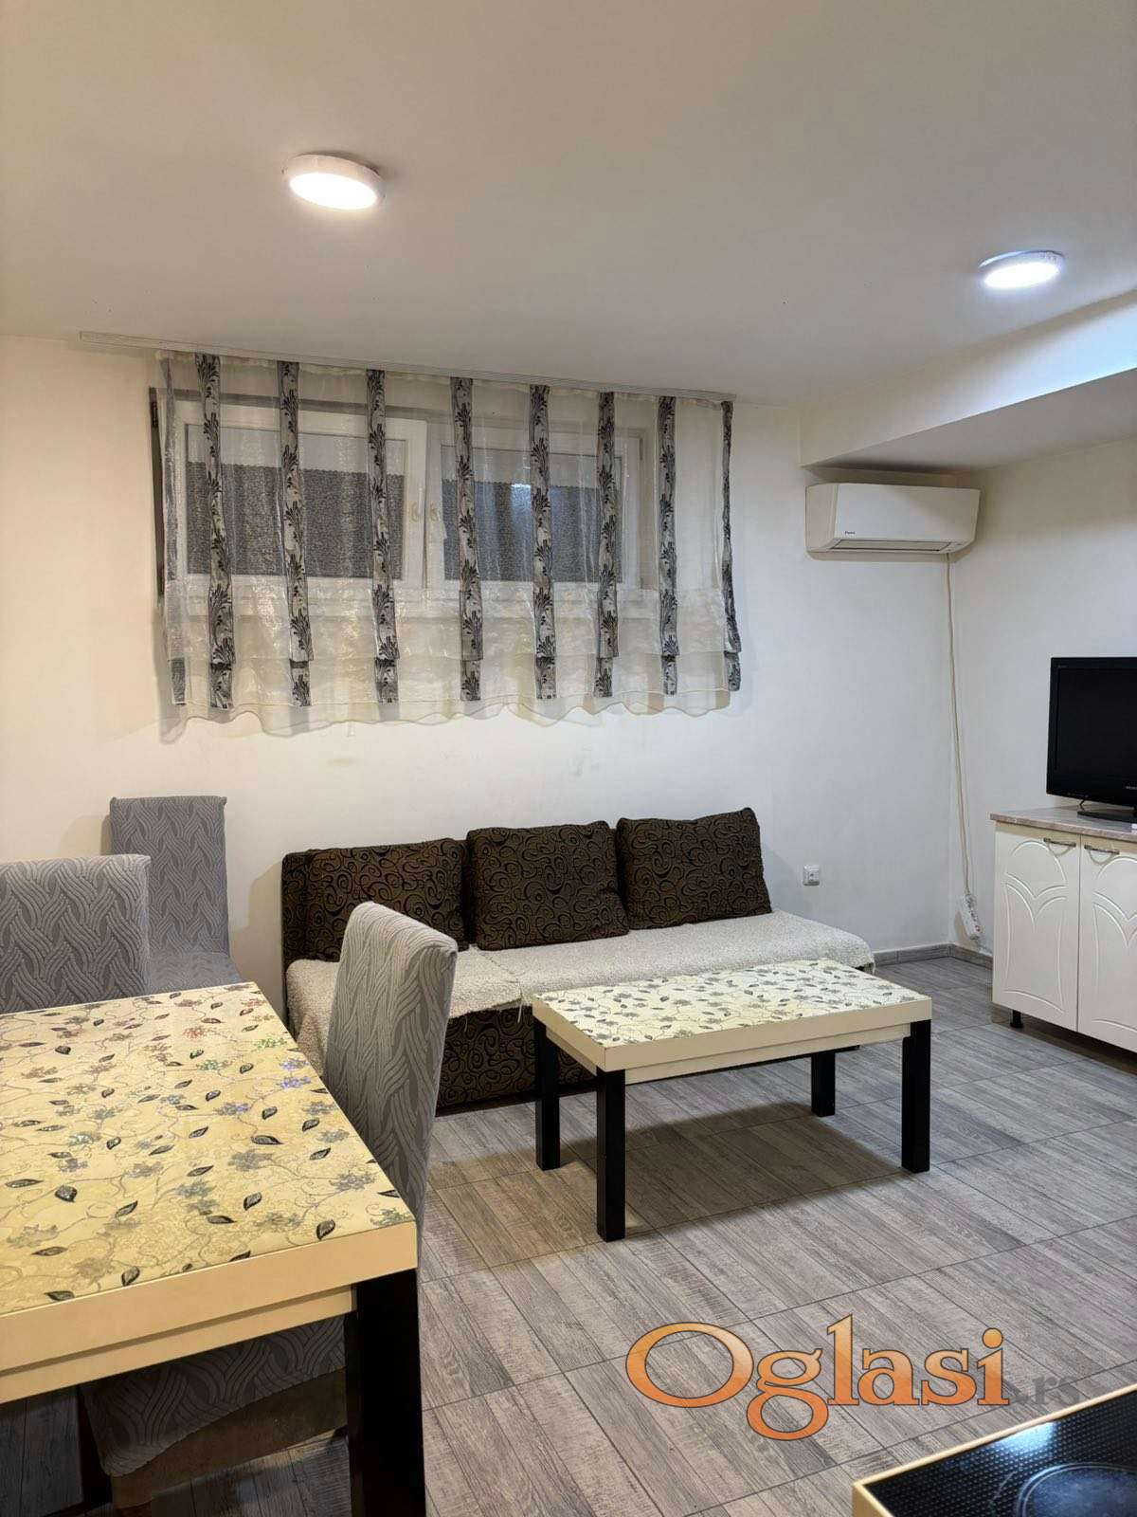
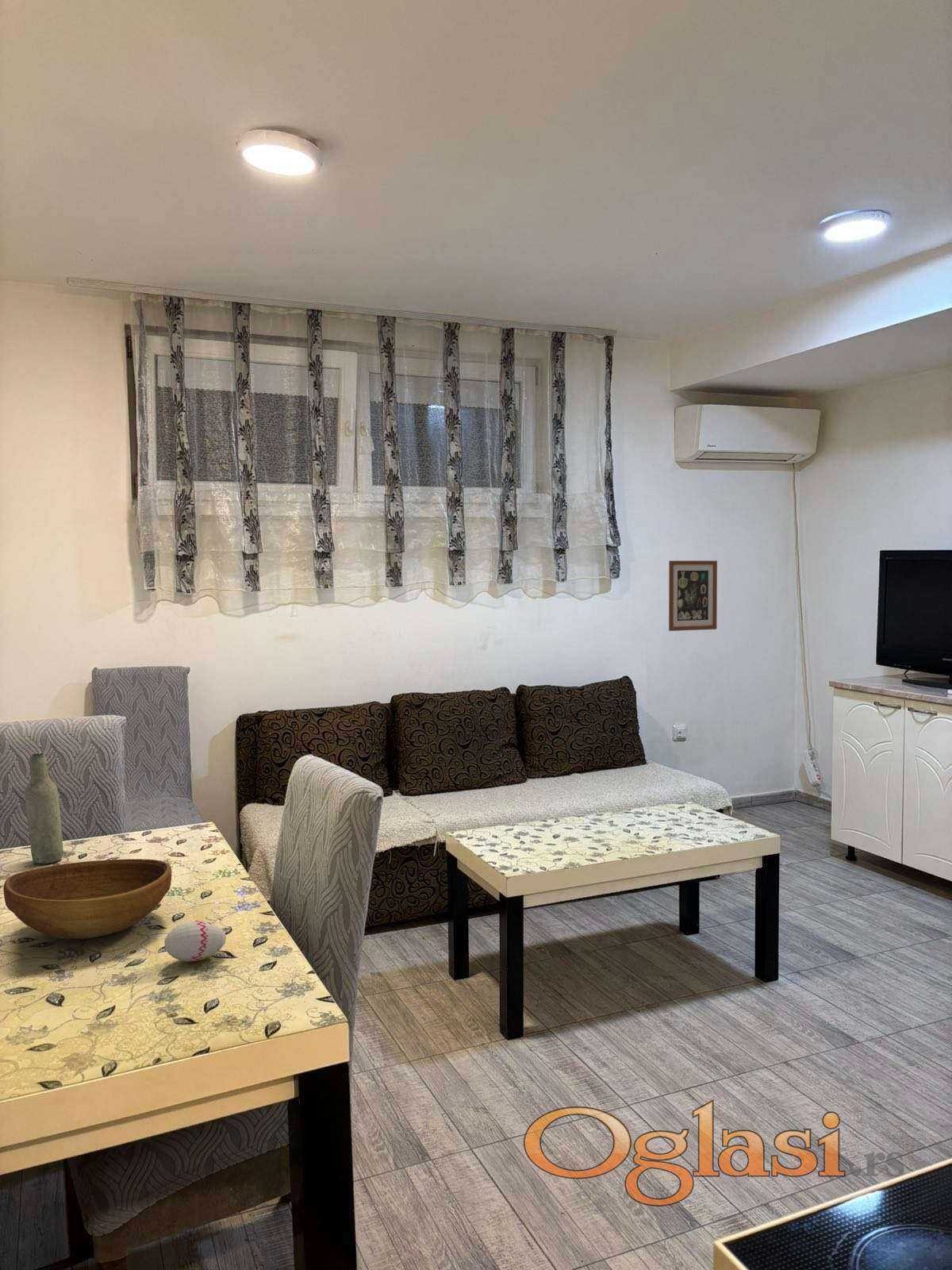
+ bowl (91, 899)
+ bottle (44, 806)
+ decorative egg (195, 940)
+ wall art (693, 595)
